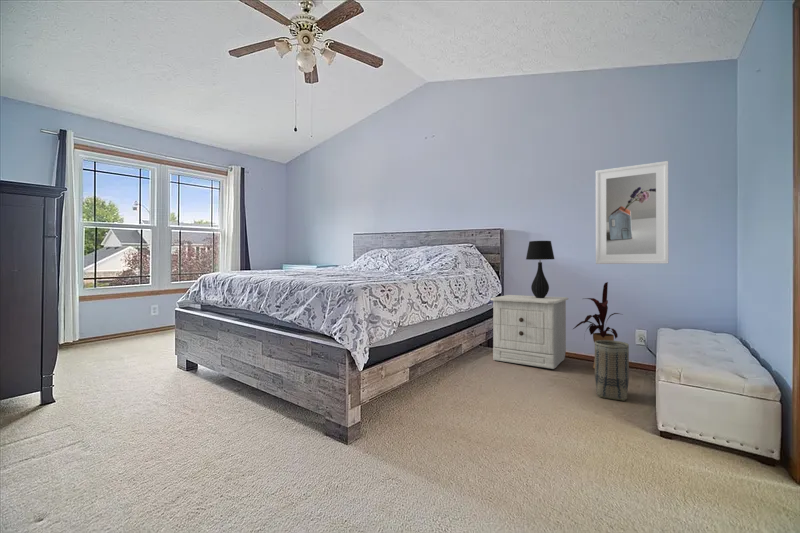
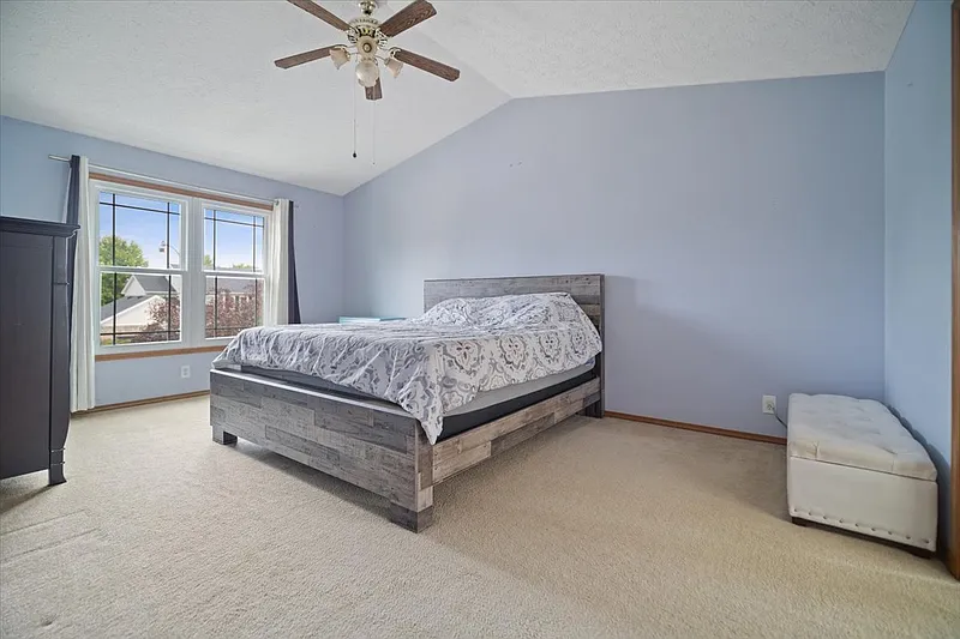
- basket (611, 369)
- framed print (630, 215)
- table lamp (540, 269)
- nightstand (529, 328)
- house plant (597, 325)
